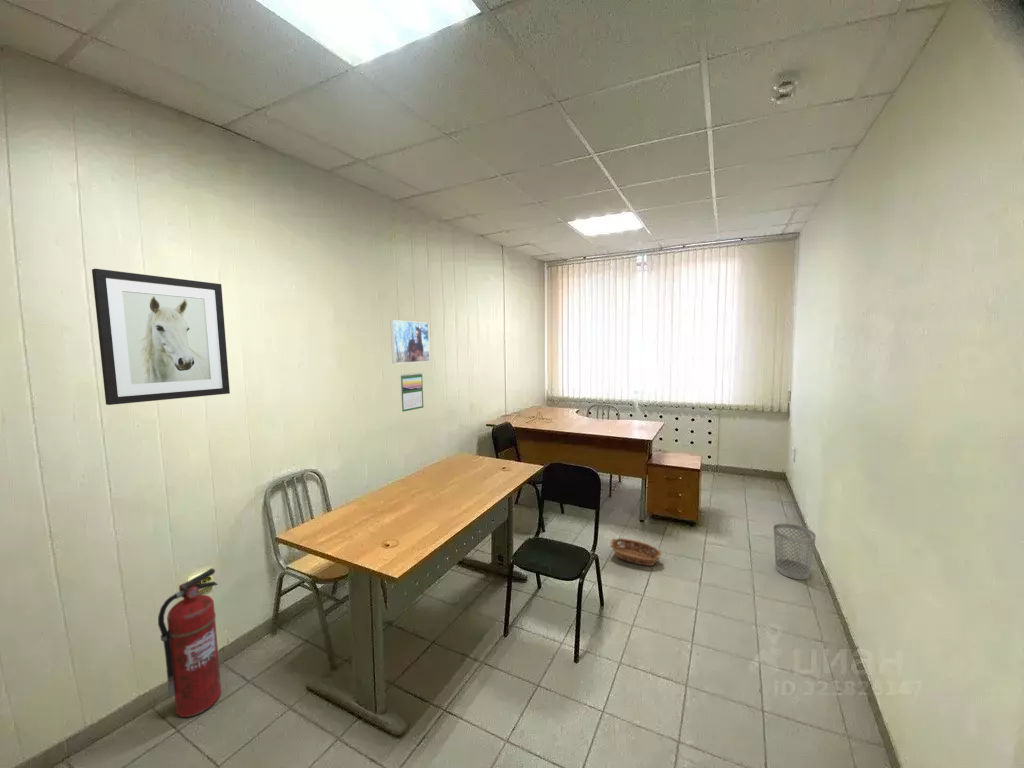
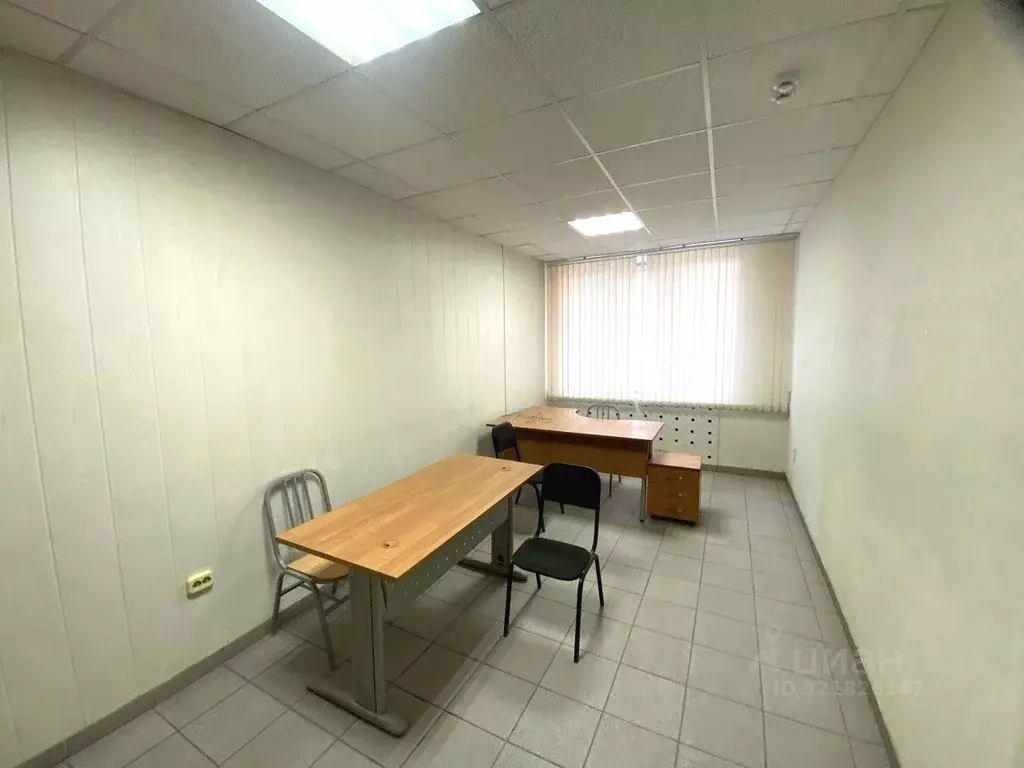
- basket (635, 550)
- calendar (412, 391)
- wastebasket (793, 551)
- fire extinguisher (193, 642)
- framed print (411, 342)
- wall art (168, 338)
